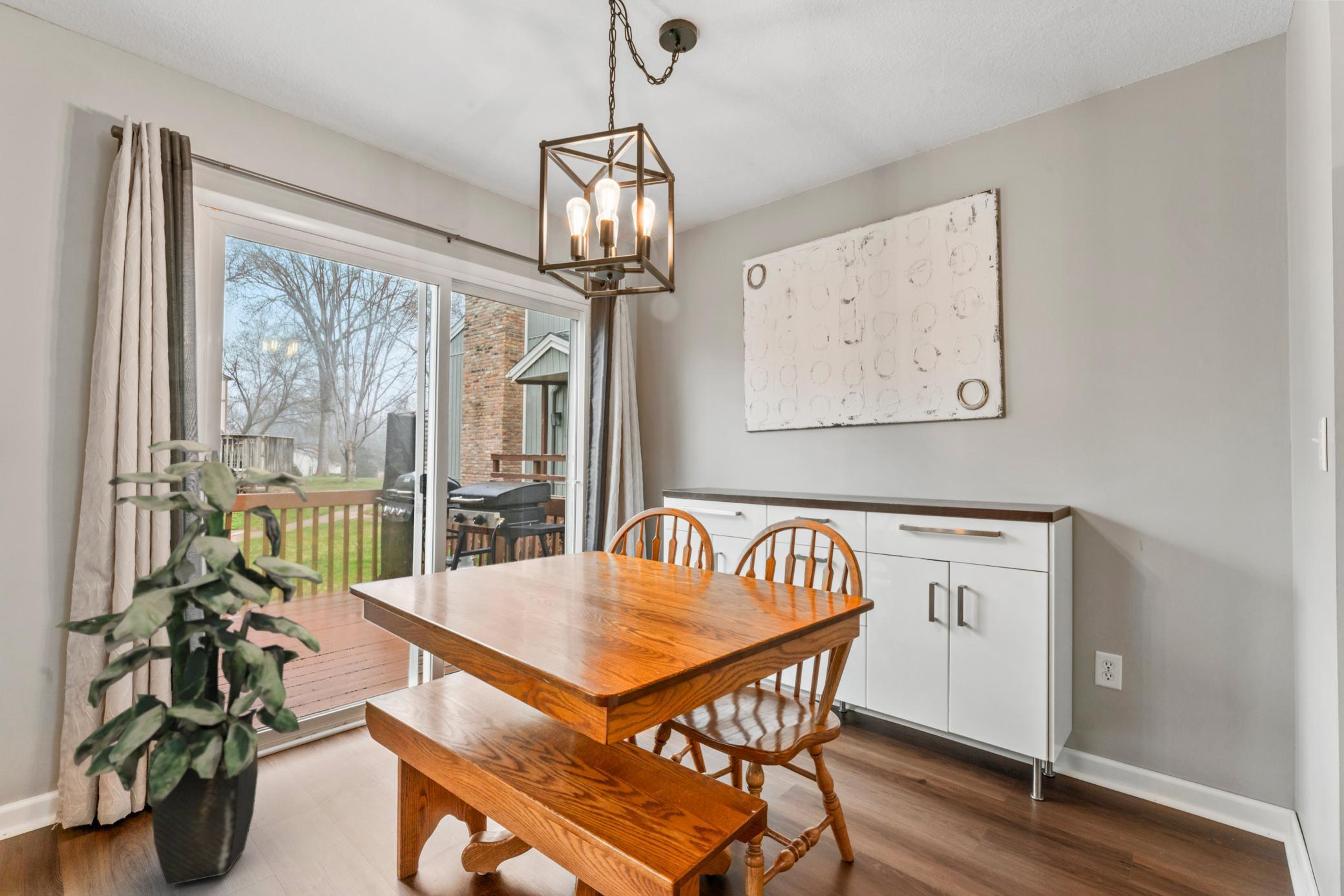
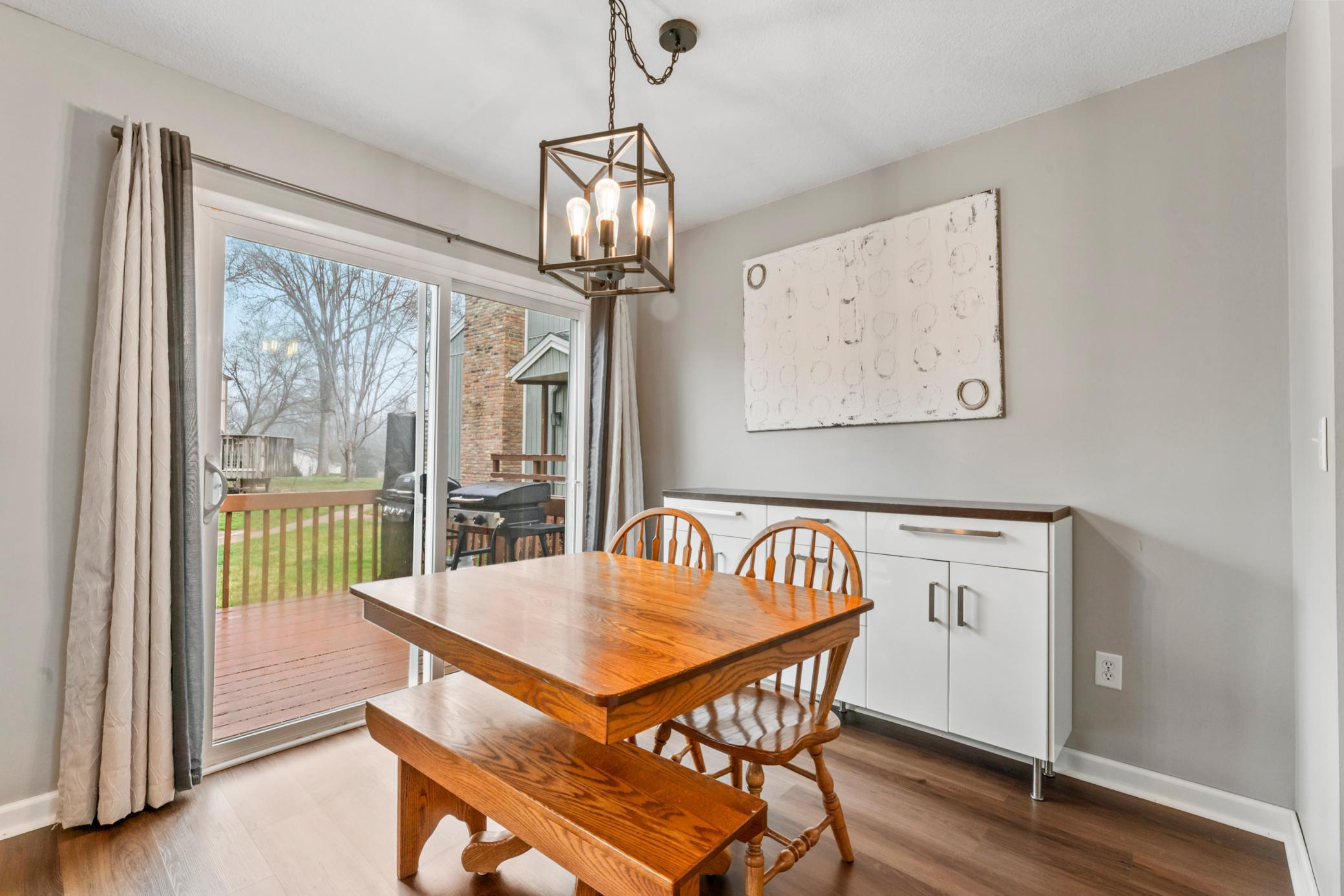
- indoor plant (198, 650)
